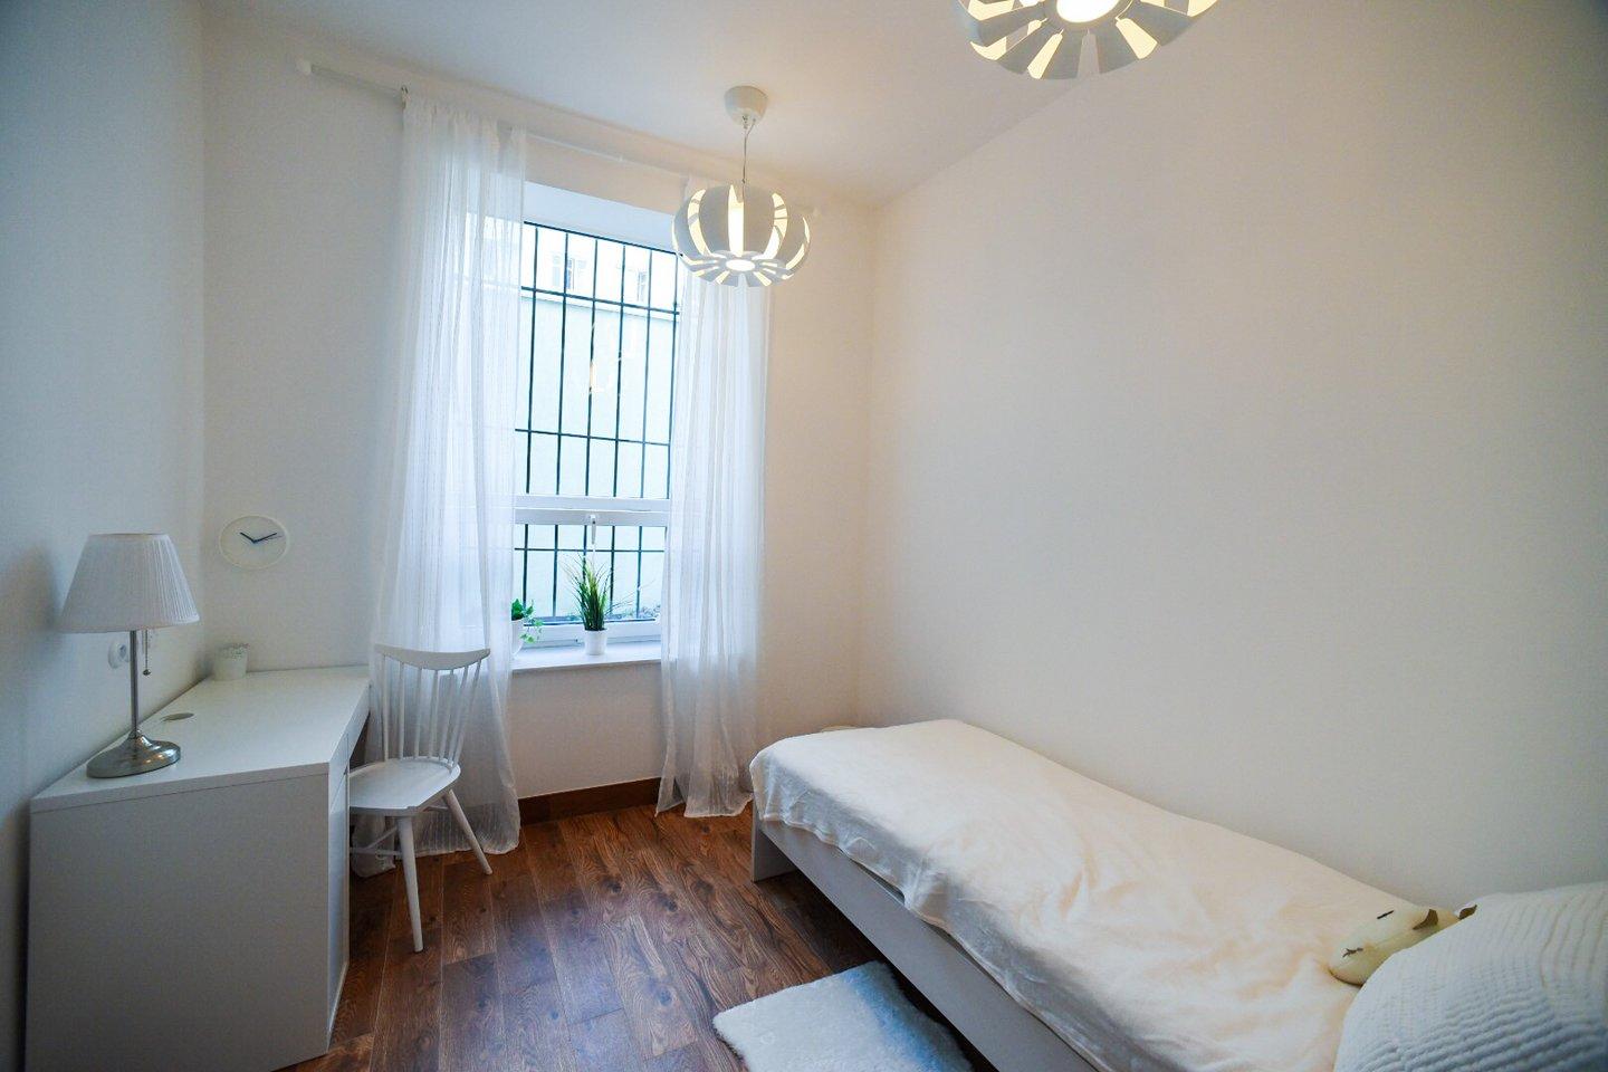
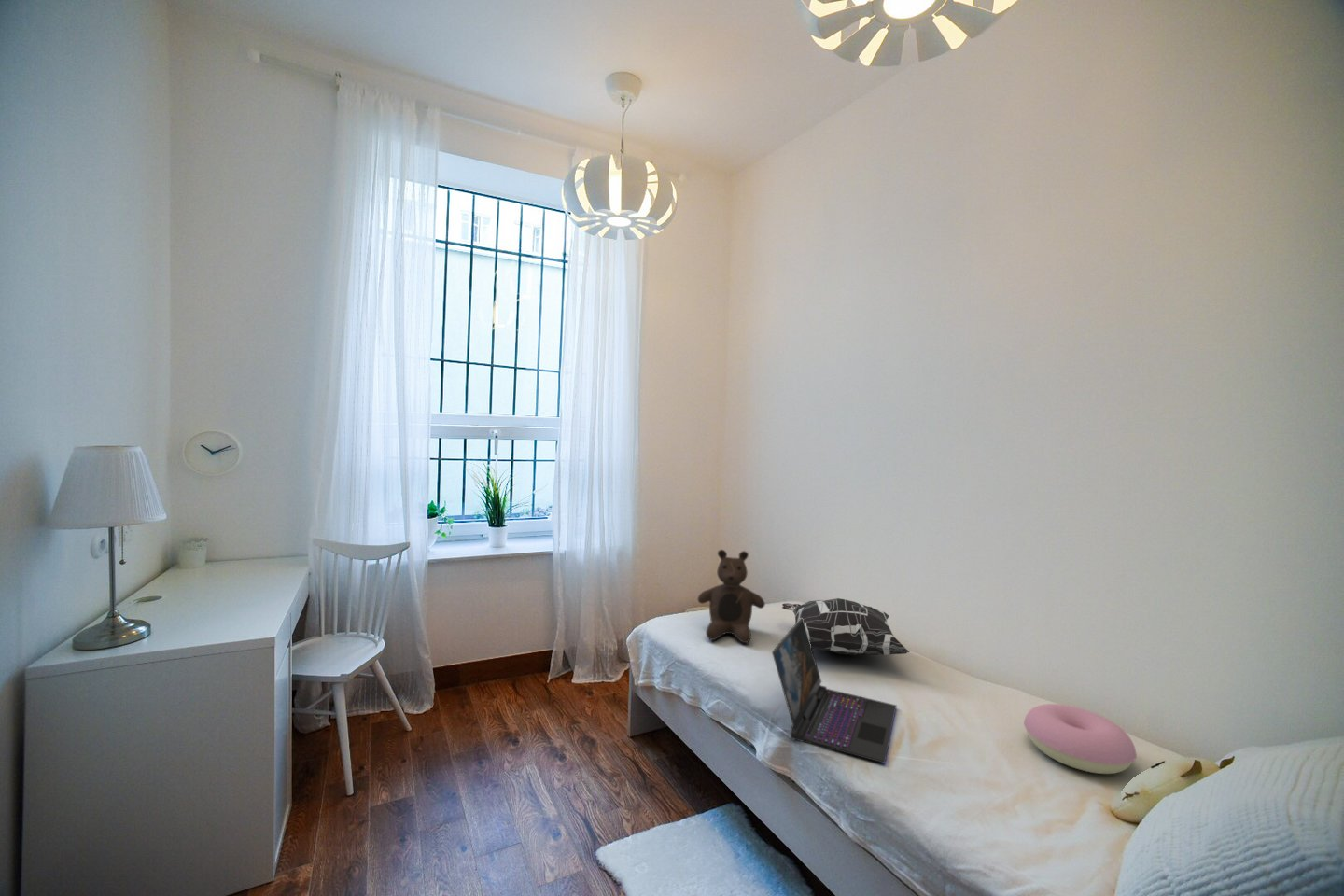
+ decorative pillow (838, 624)
+ cushion (1077, 736)
+ teddy bear (731, 594)
+ laptop (836, 691)
